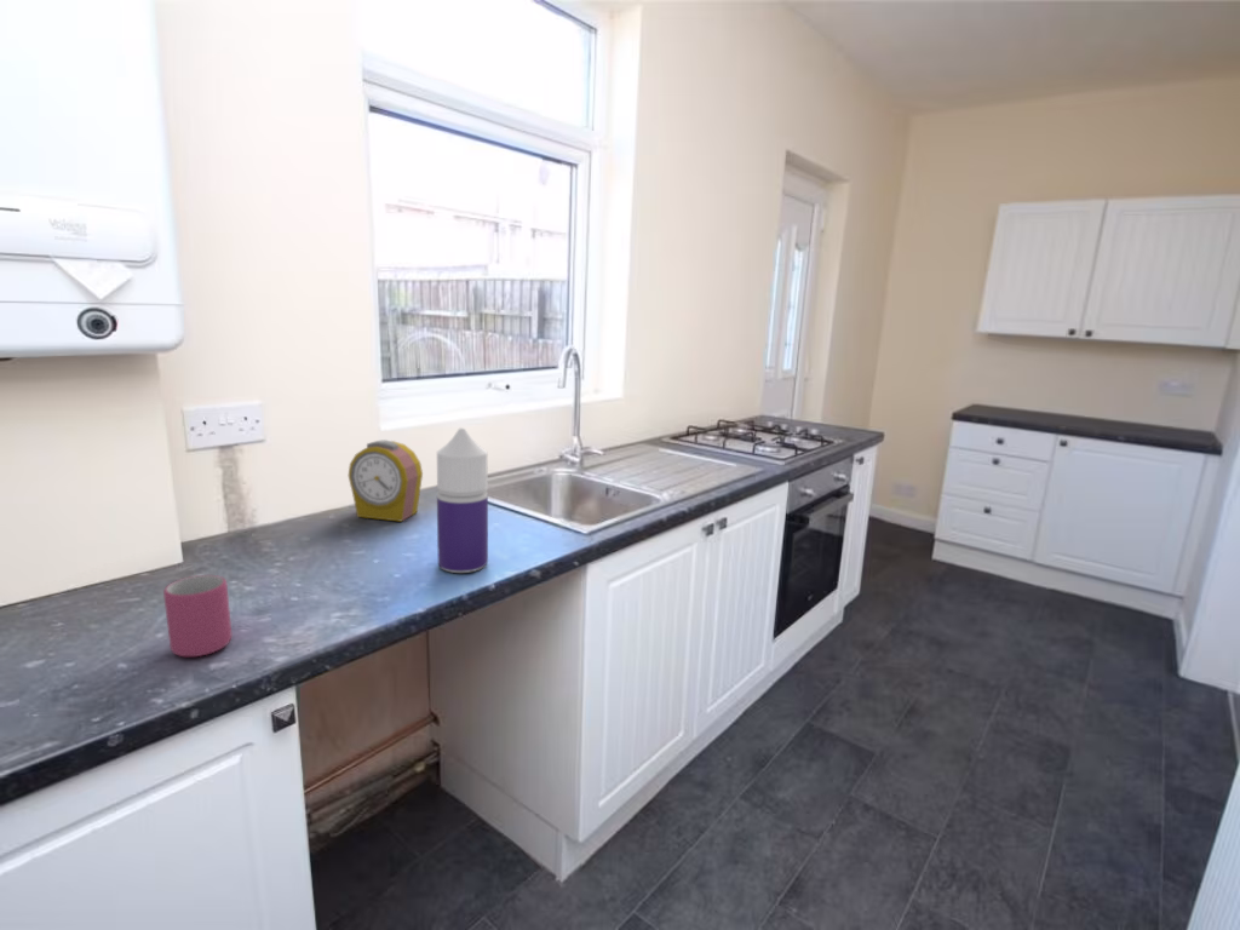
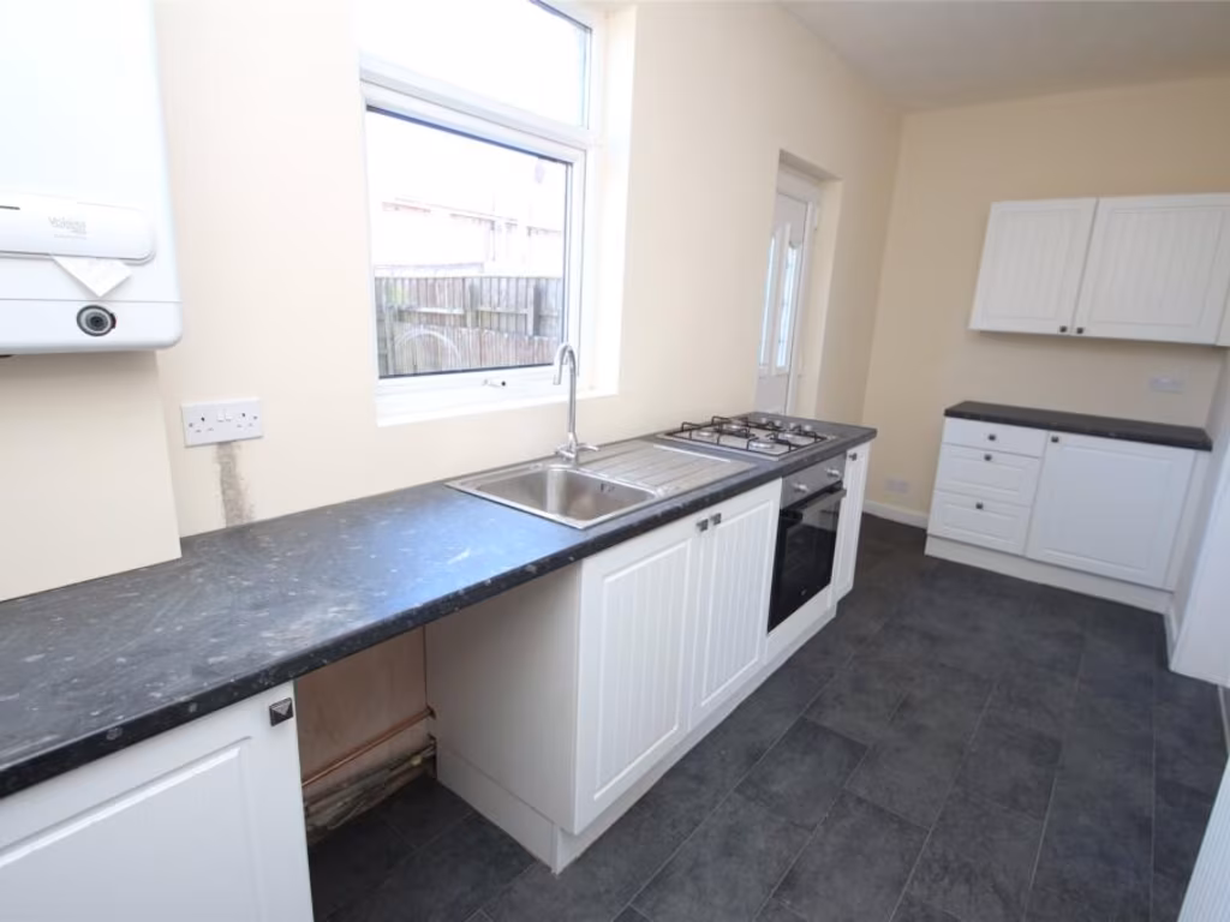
- alarm clock (385, 477)
- mug (201, 612)
- bottle (463, 498)
